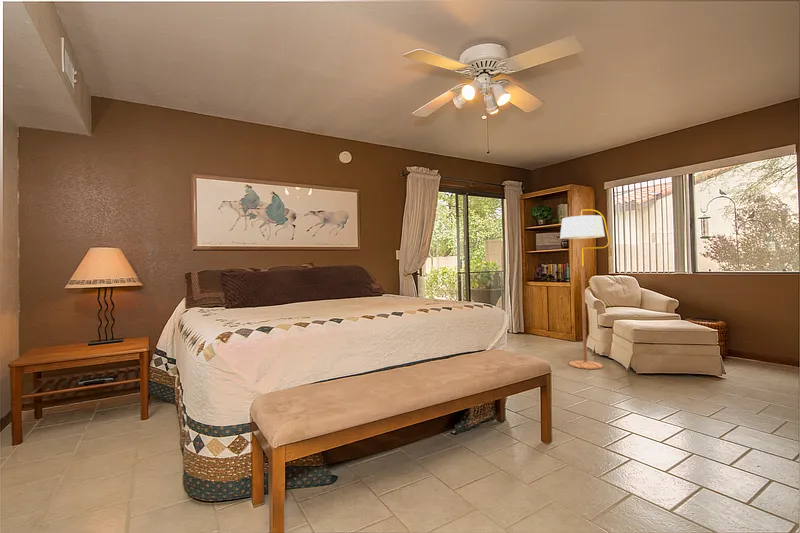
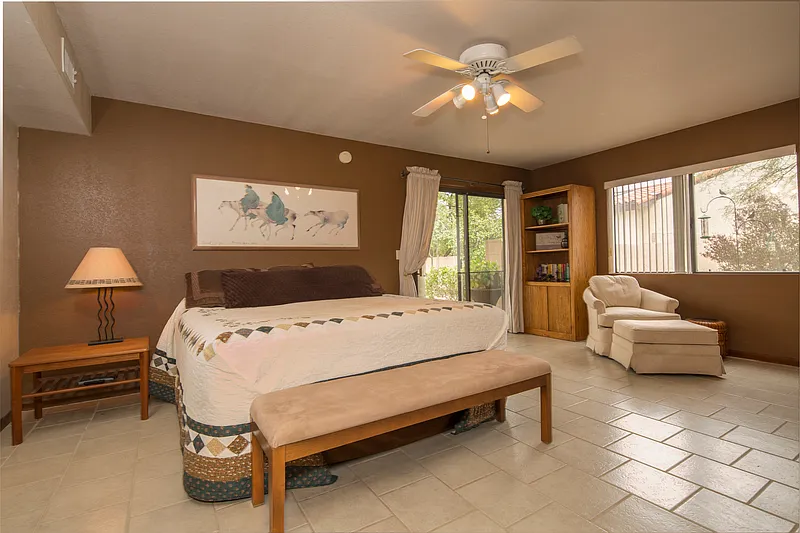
- floor lamp (584, 287)
